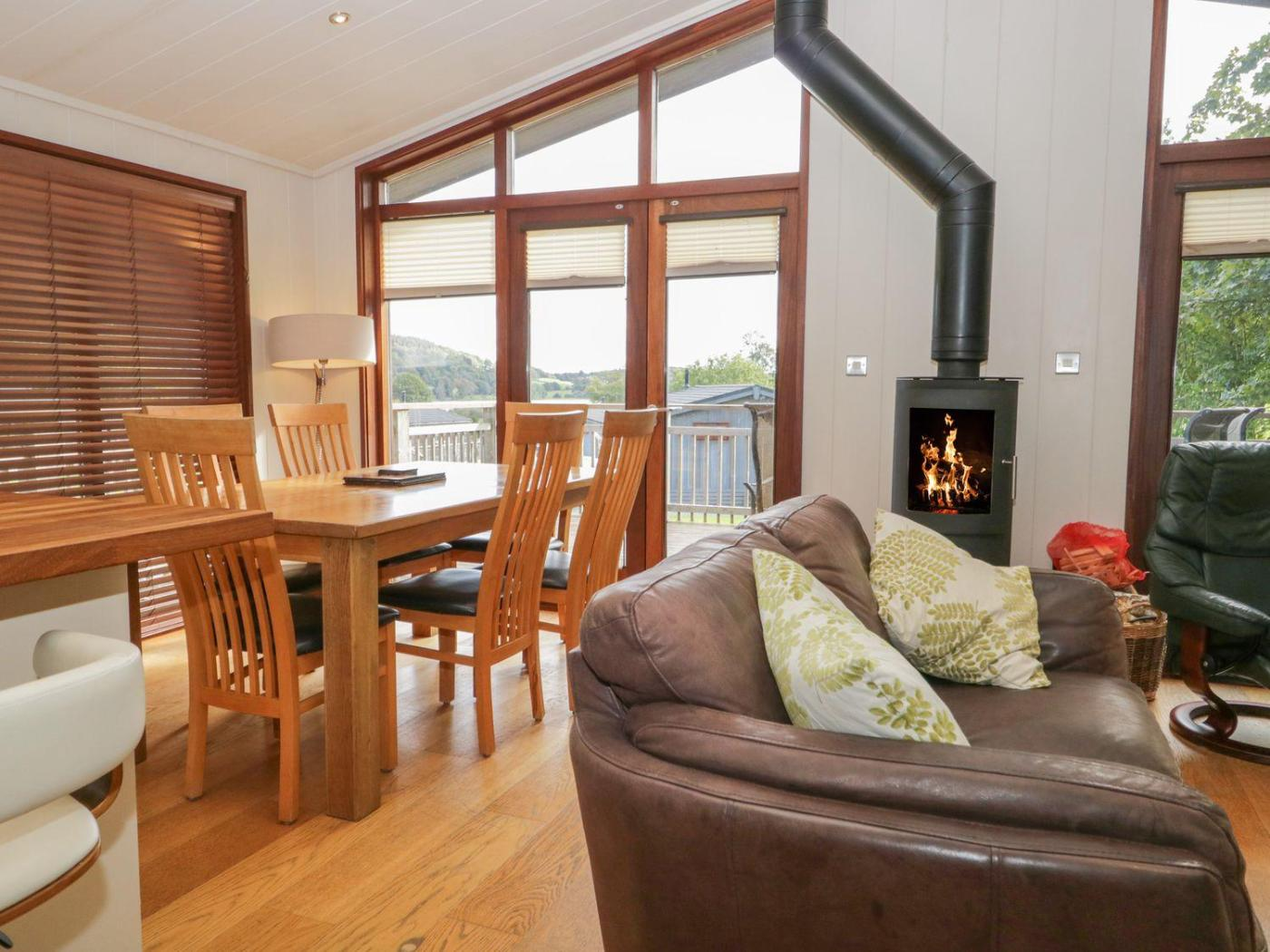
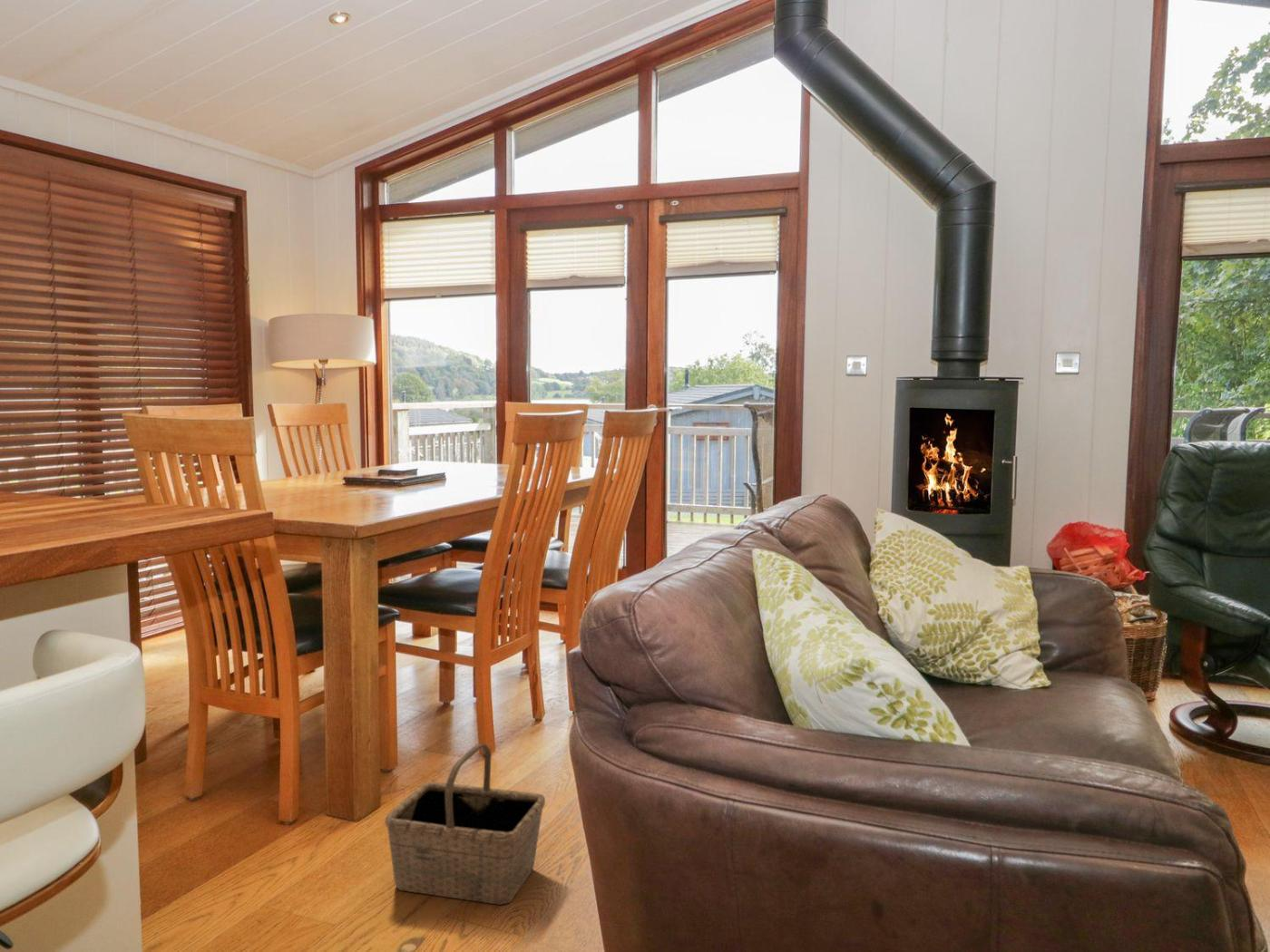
+ basket (466, 814)
